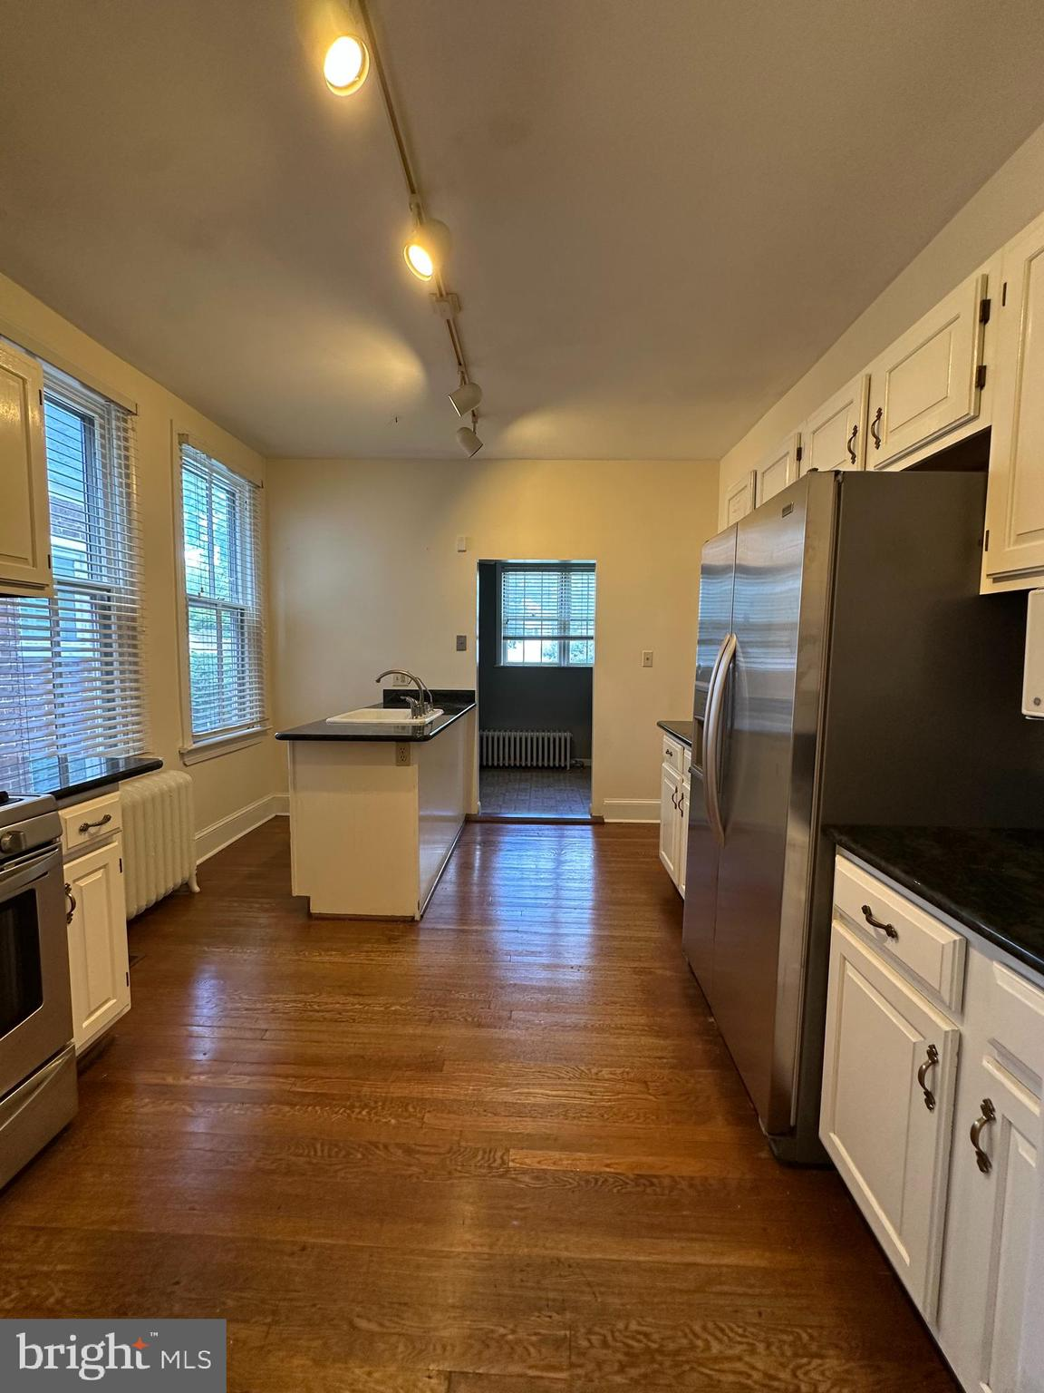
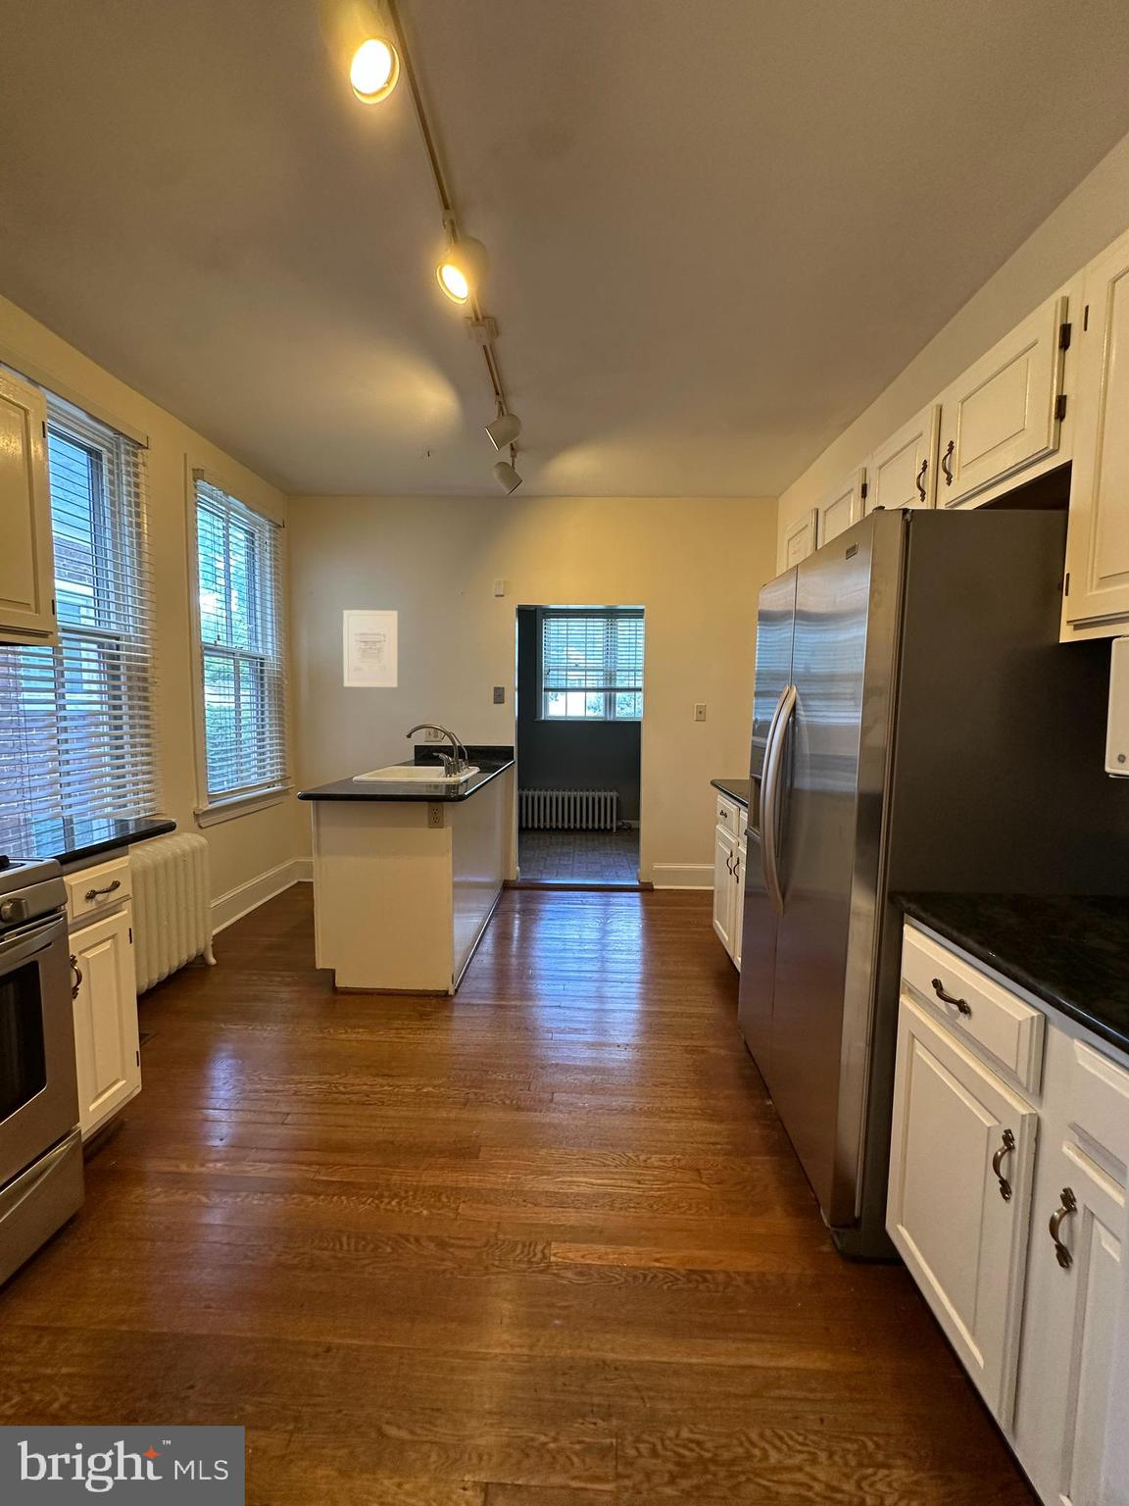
+ wall art (370, 649)
